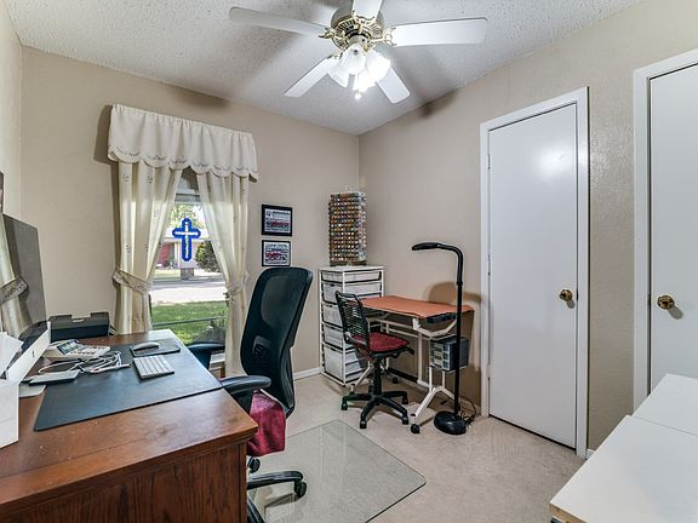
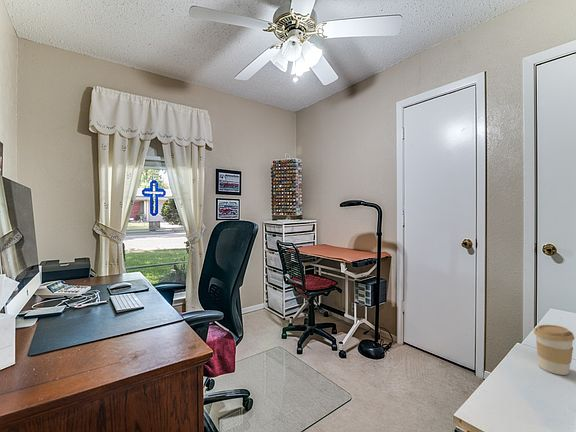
+ coffee cup (553, 347)
